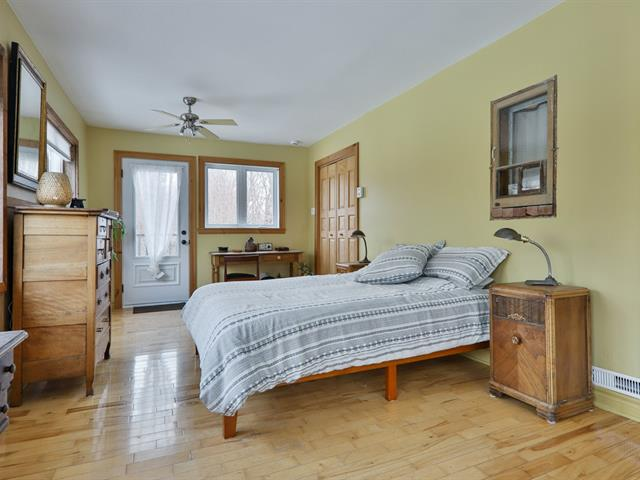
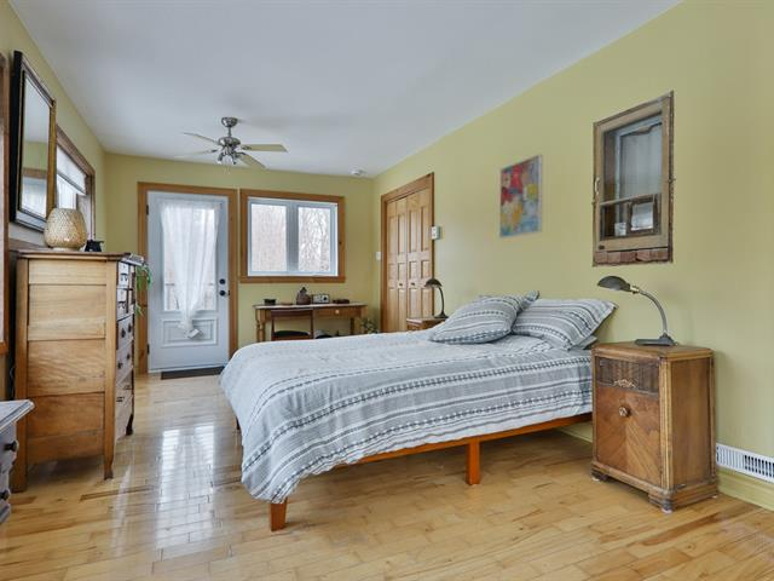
+ wall art (519, 199)
